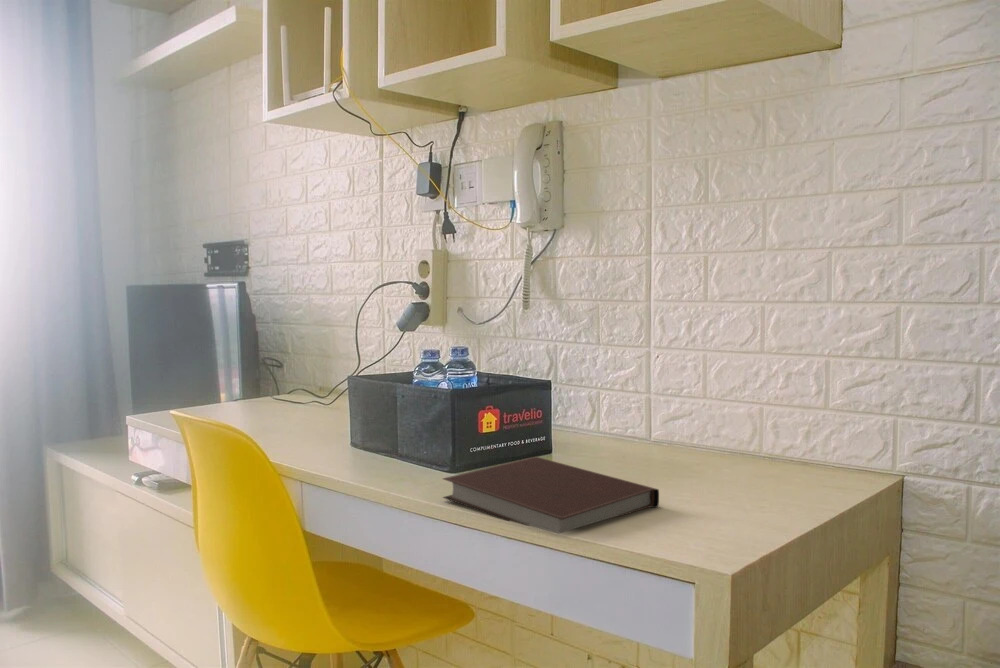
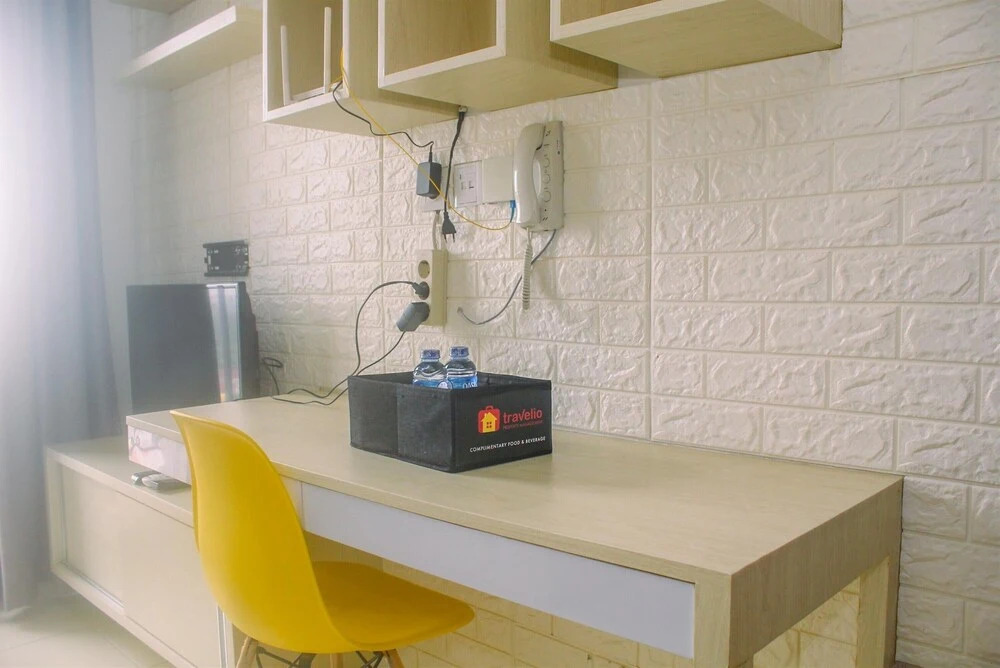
- notebook (548, 492)
